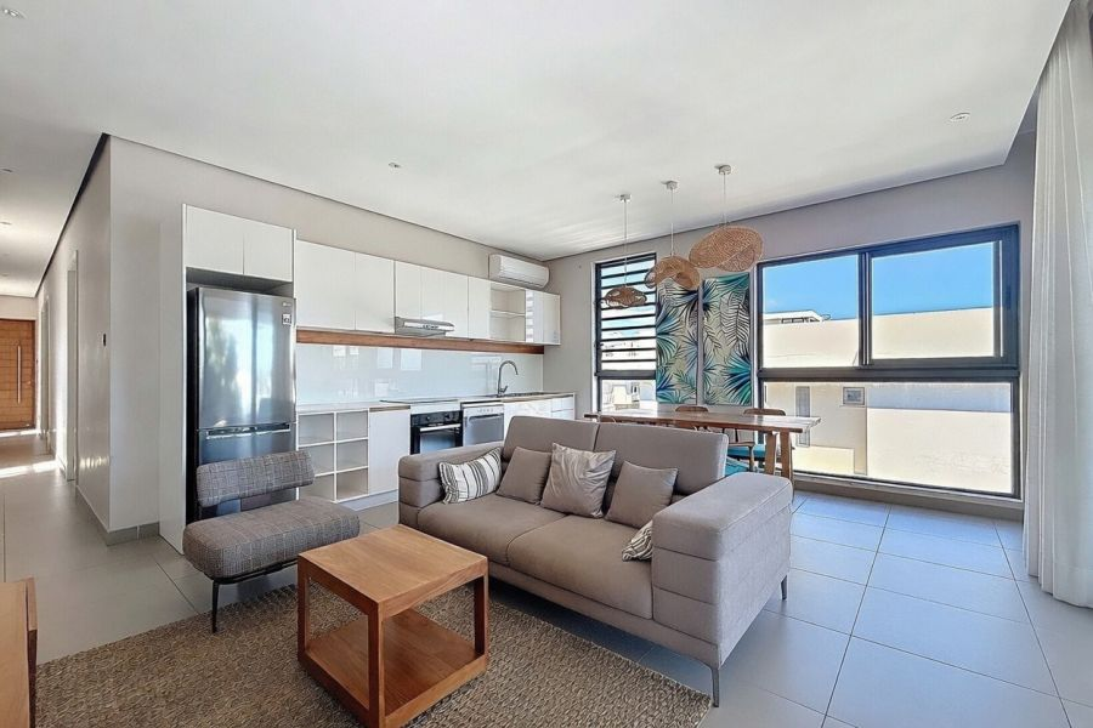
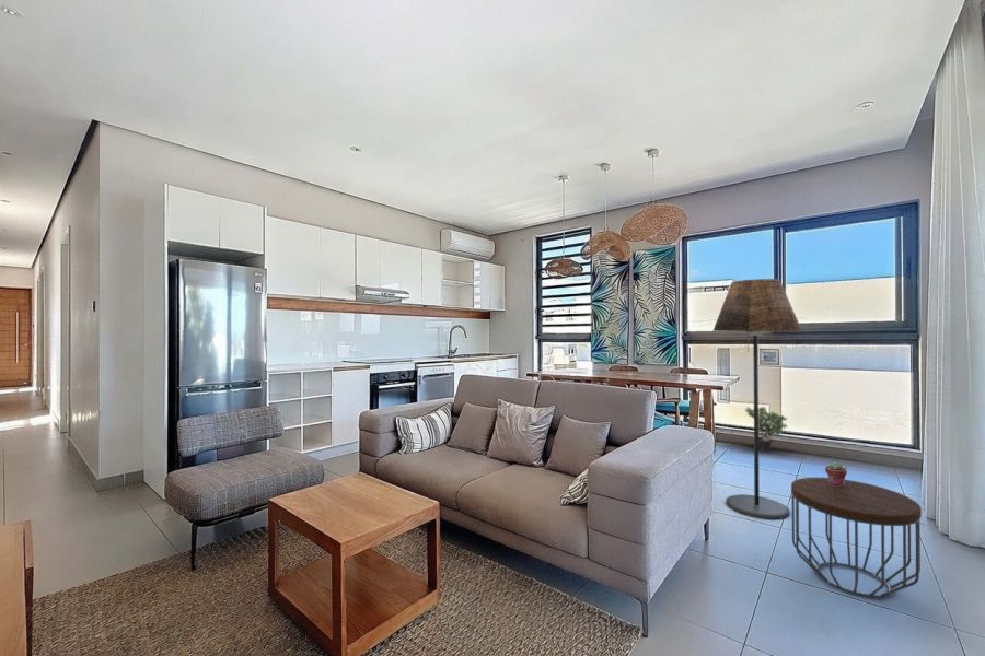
+ floor lamp (755, 394)
+ potted succulent (835, 472)
+ potted plant (765, 427)
+ side table (848, 537)
